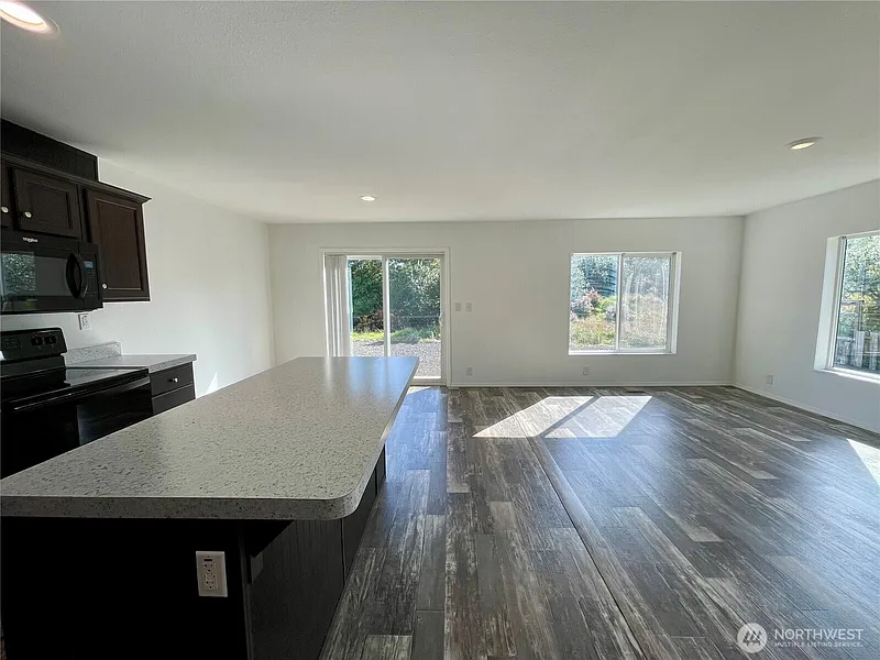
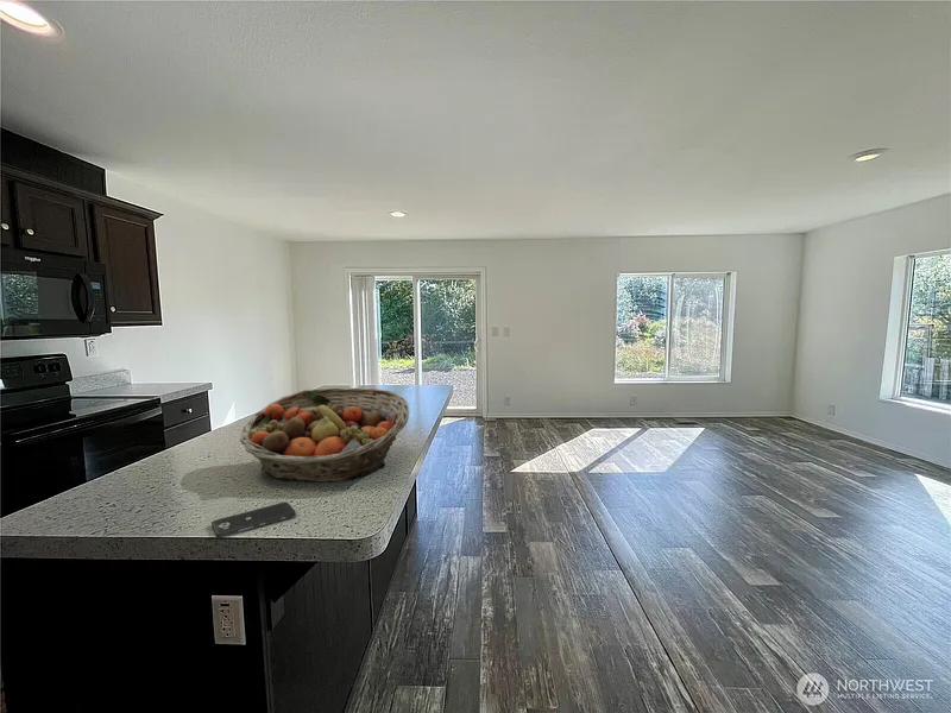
+ smartphone (254, 518)
+ fruit basket (328, 430)
